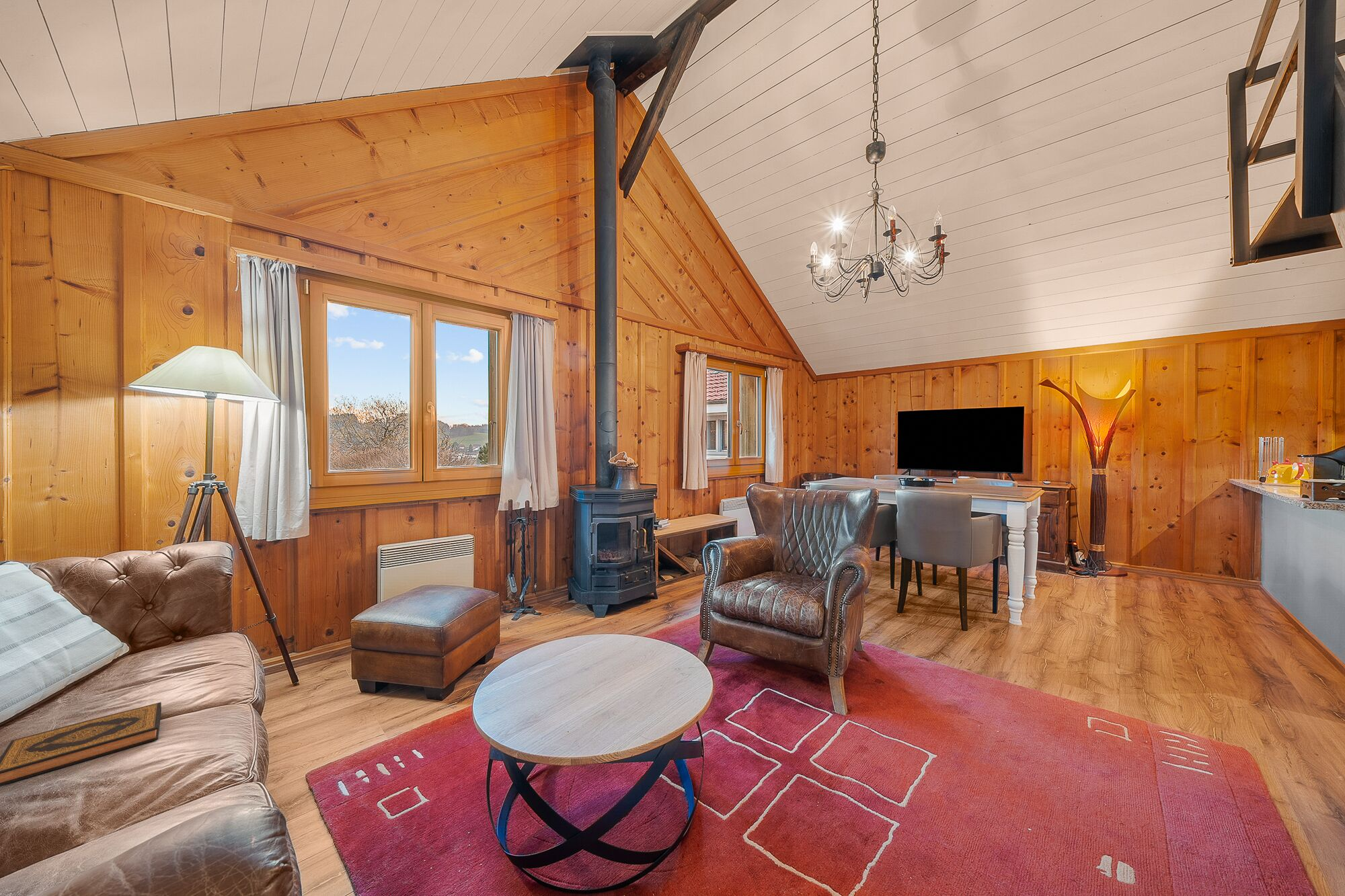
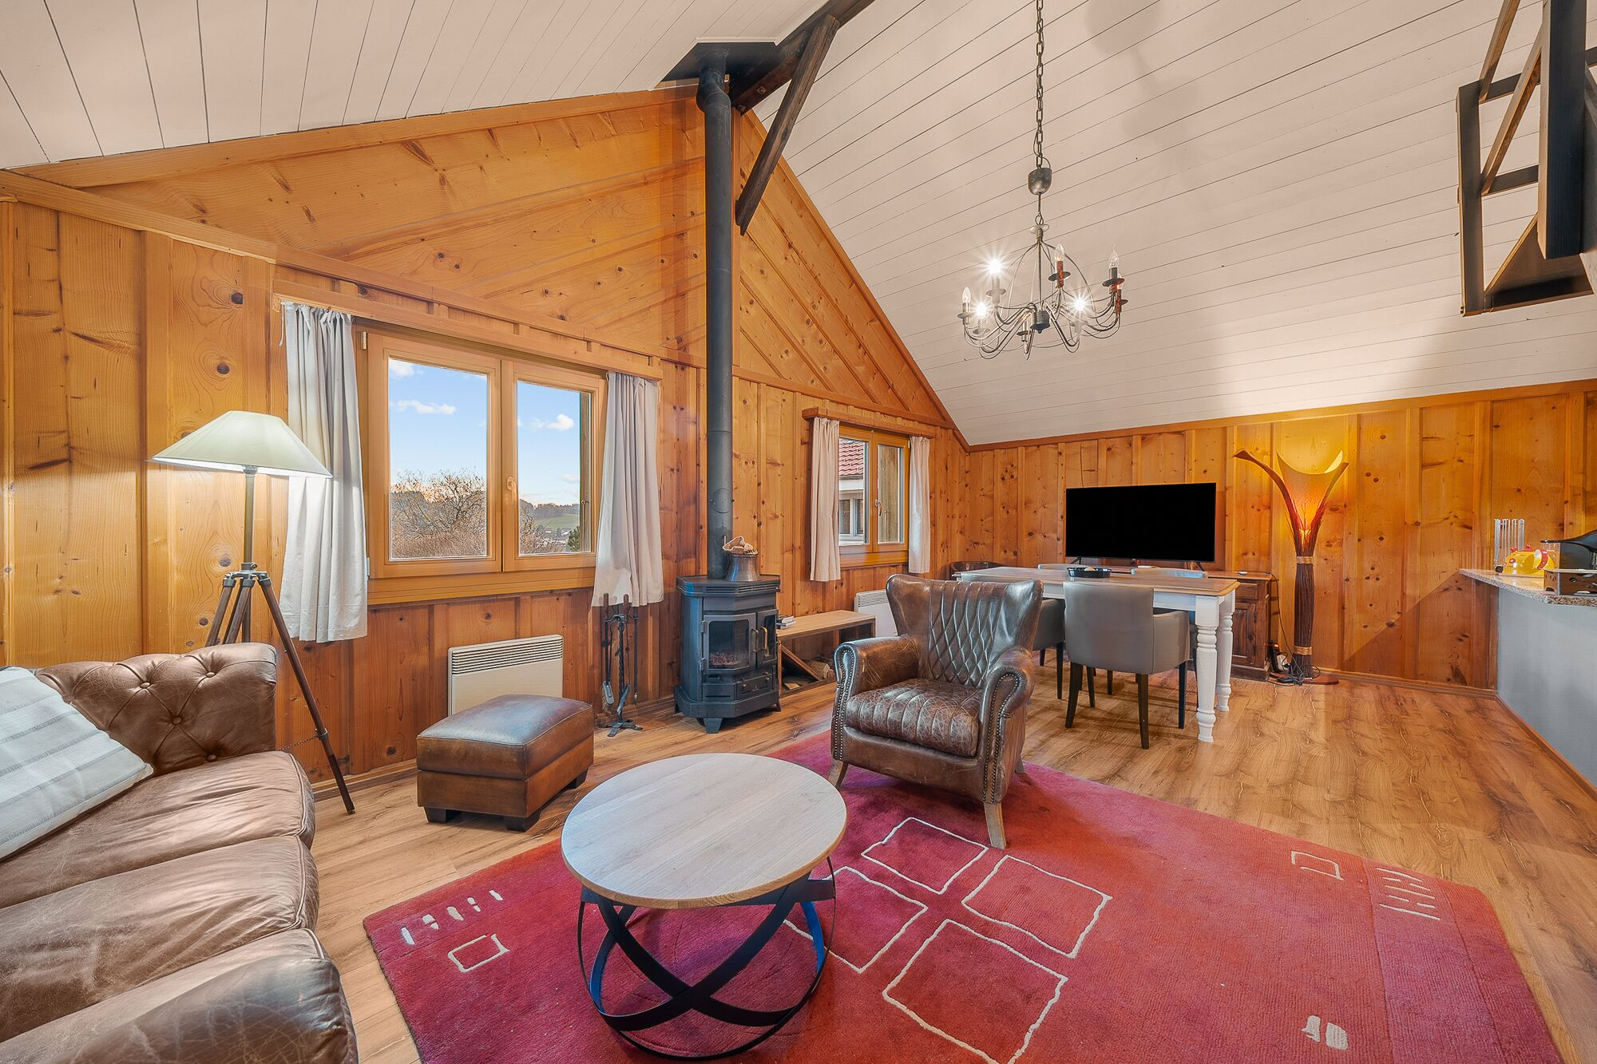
- hardback book (86, 739)
